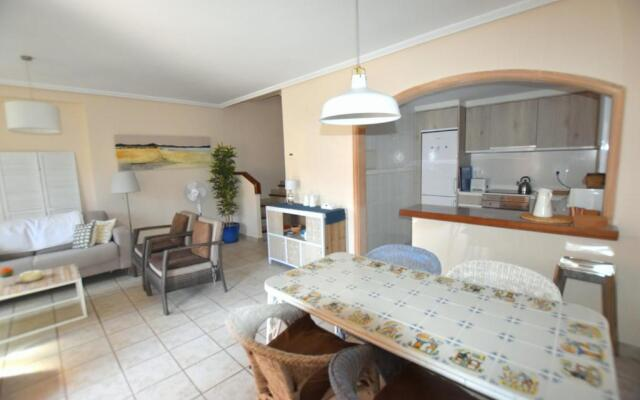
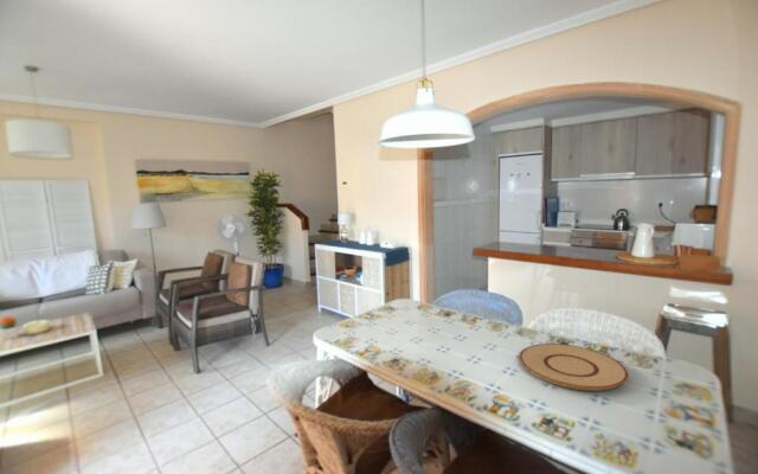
+ plate (570, 365)
